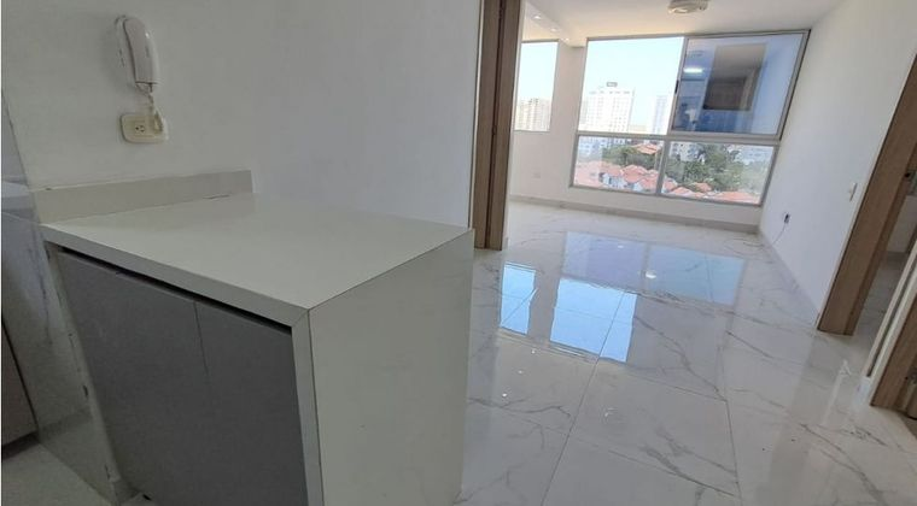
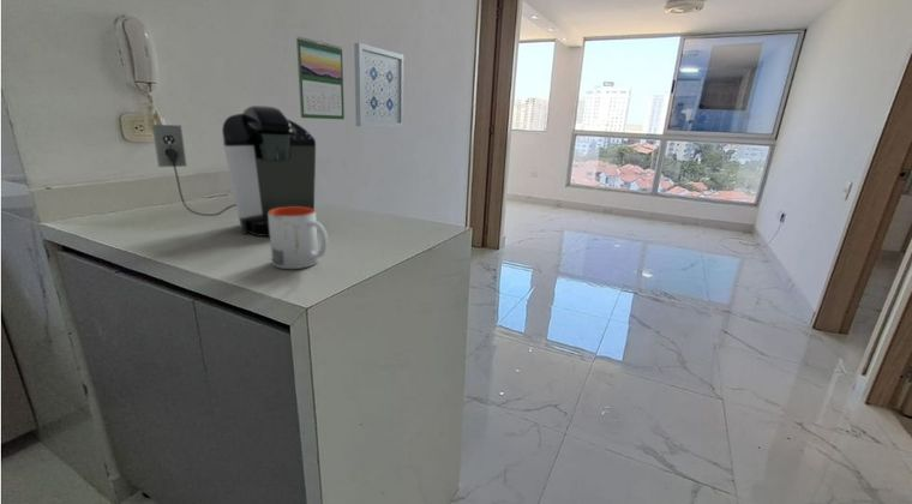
+ coffee maker (245, 169)
+ calendar (322, 80)
+ wall art (380, 89)
+ mug (301, 238)
